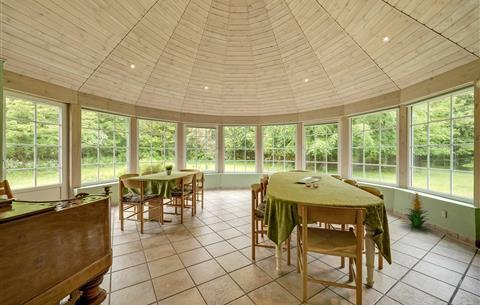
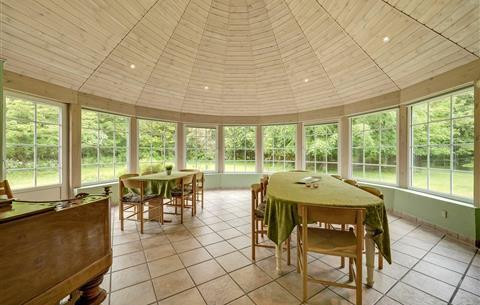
- indoor plant (417, 210)
